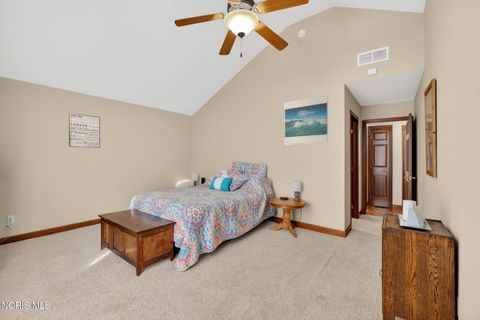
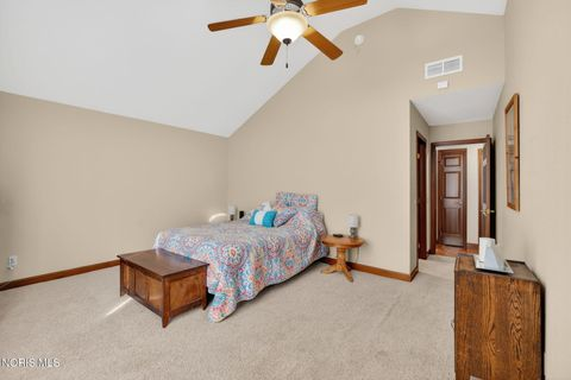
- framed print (305, 121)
- wall art (85, 131)
